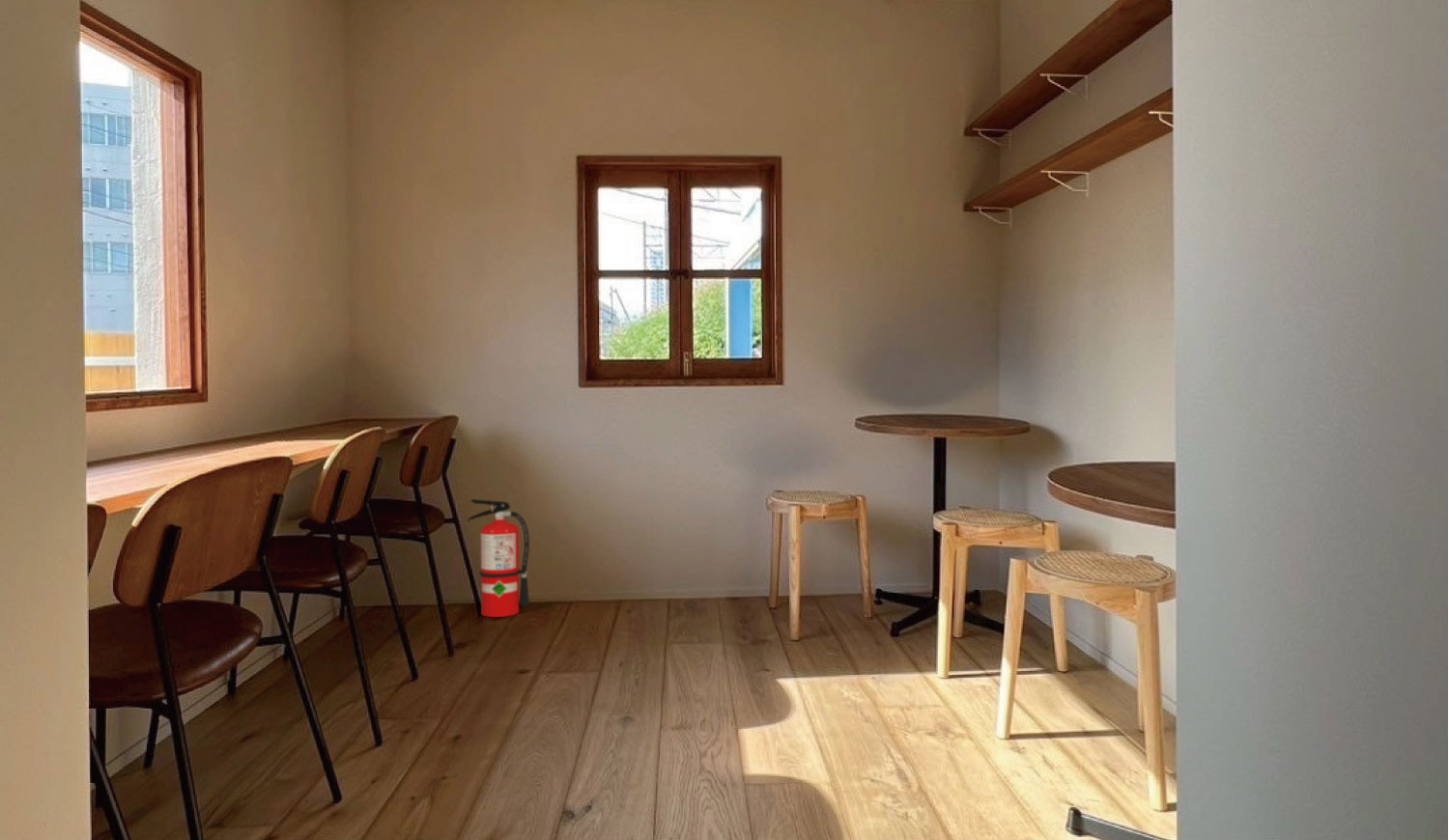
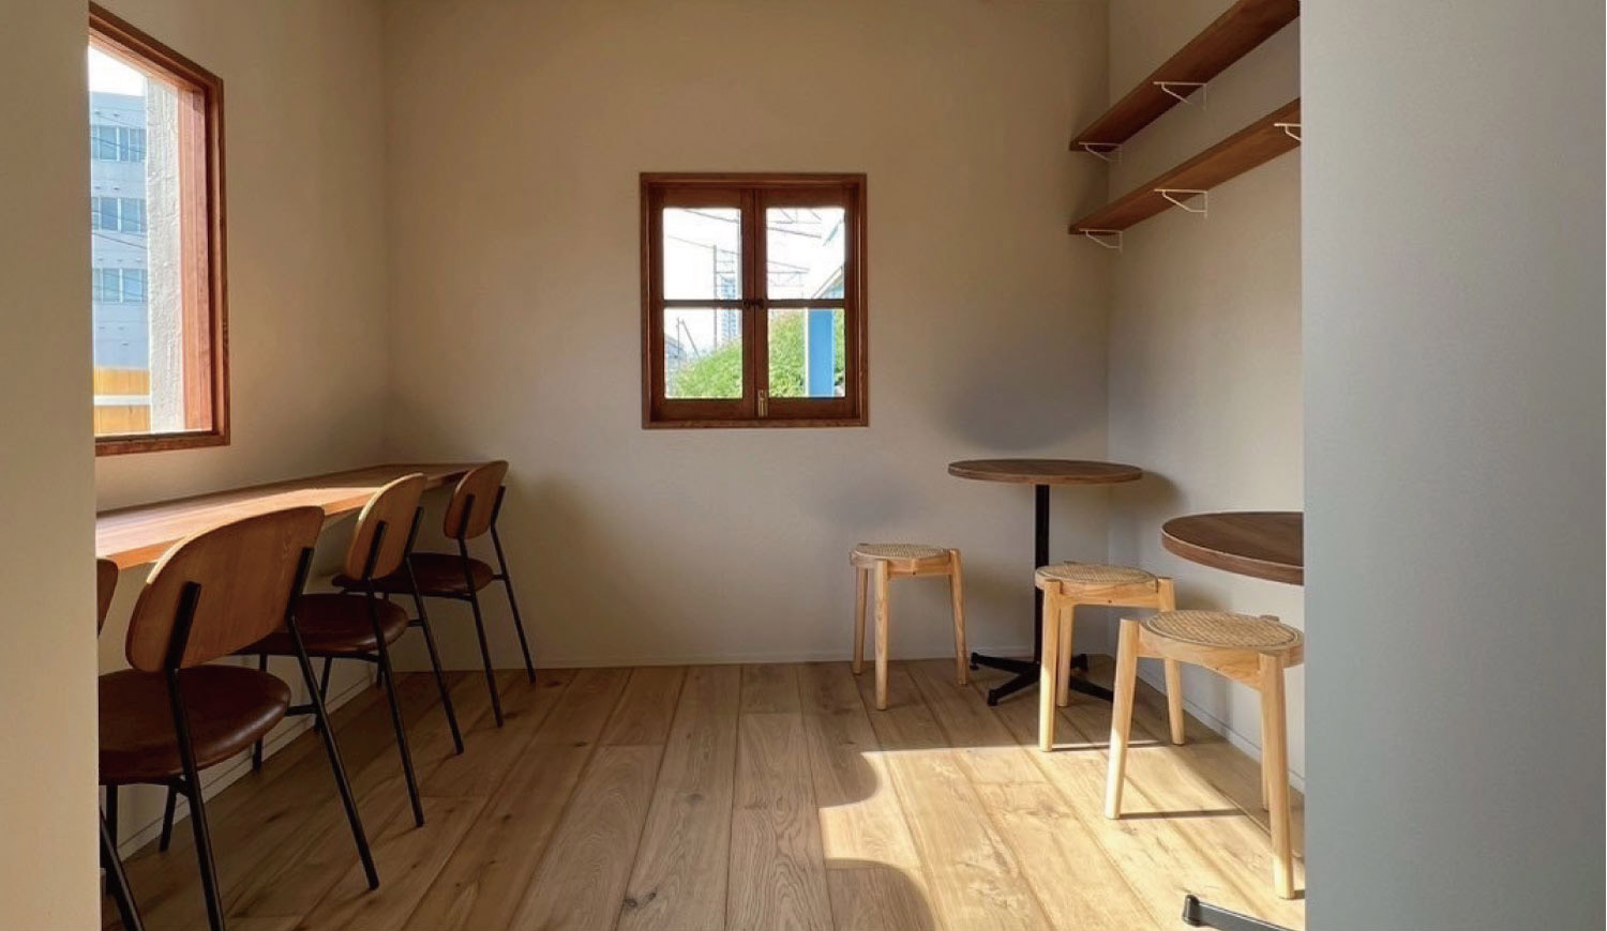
- fire extinguisher (497, 556)
